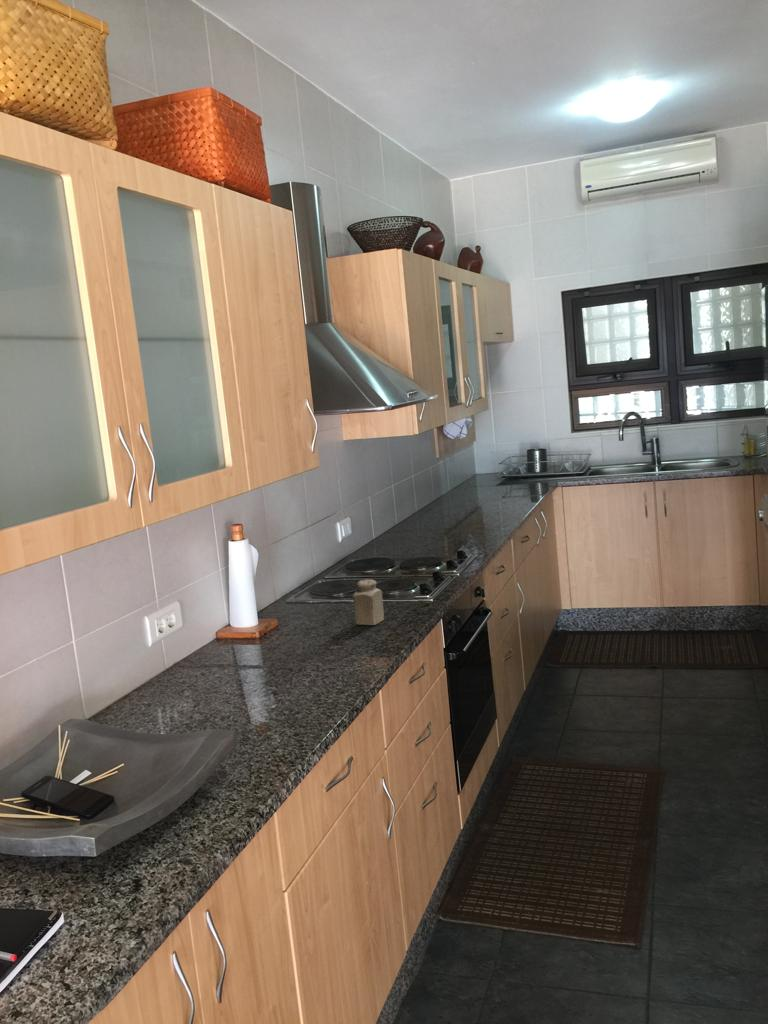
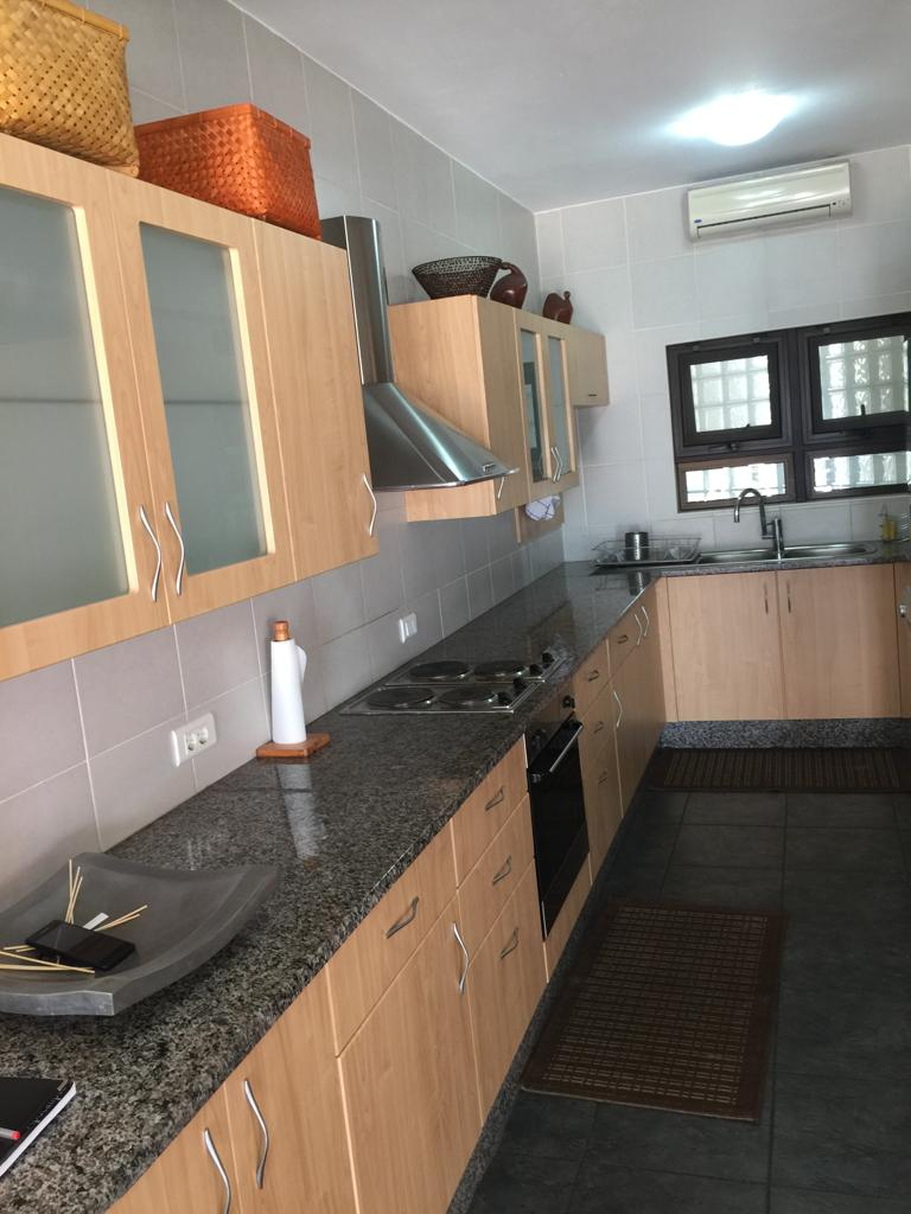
- salt shaker (368, 601)
